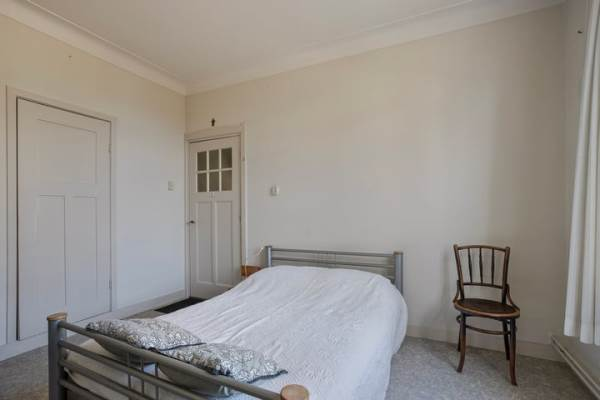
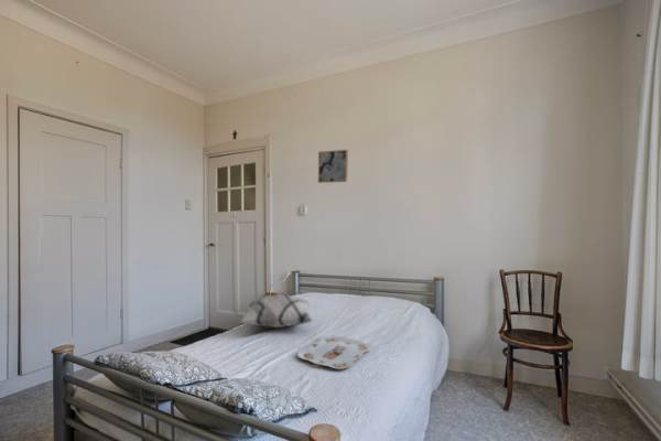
+ wall art (332, 166)
+ decorative pillow (278, 310)
+ serving tray (335, 351)
